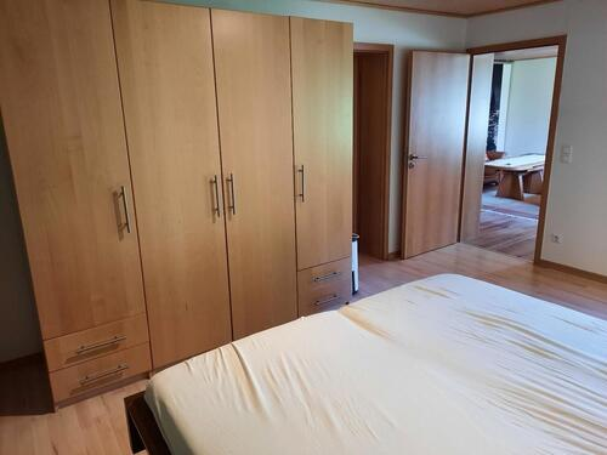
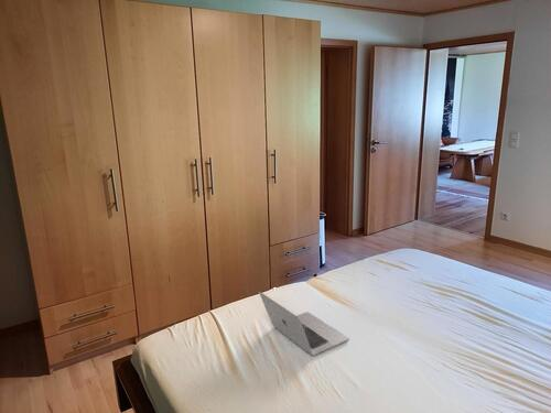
+ laptop (303, 315)
